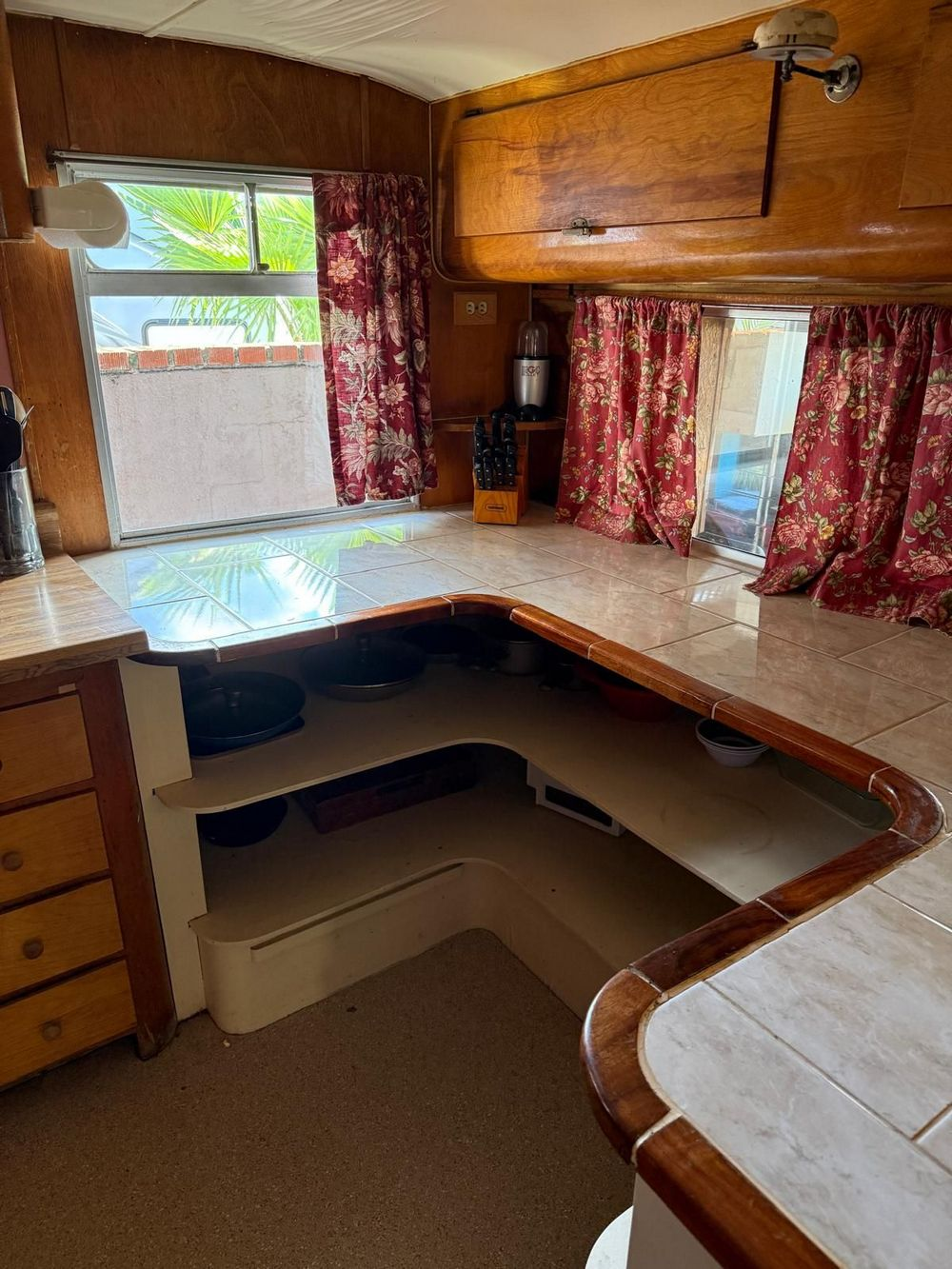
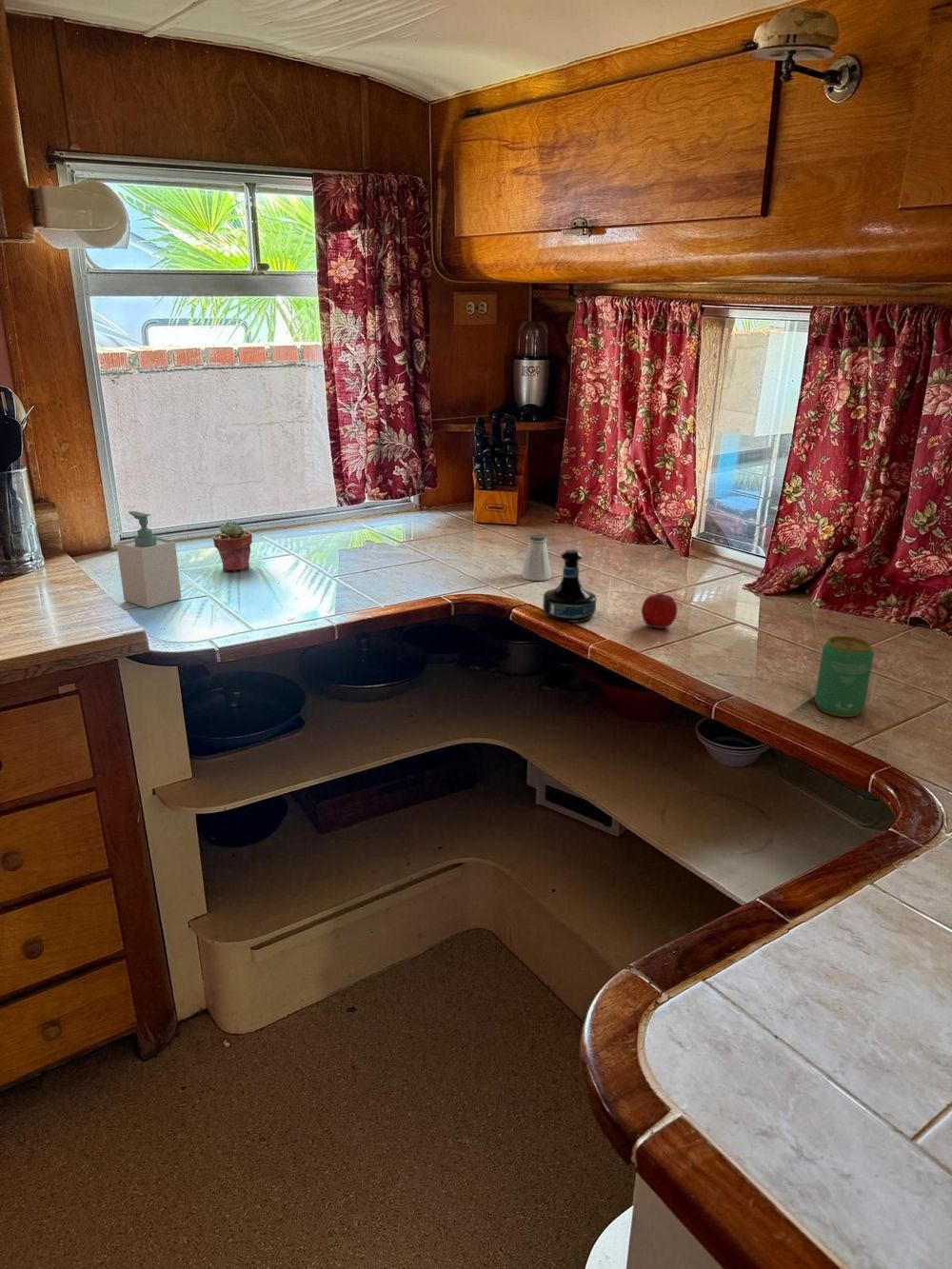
+ saltshaker (537, 556)
+ apple (659, 607)
+ beverage can (843, 676)
+ potted succulent (233, 545)
+ tequila bottle (570, 583)
+ soap bottle (147, 557)
